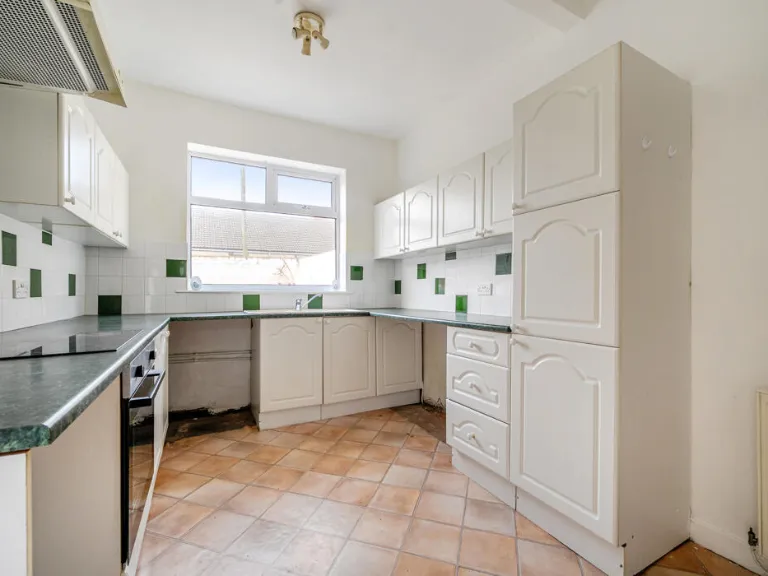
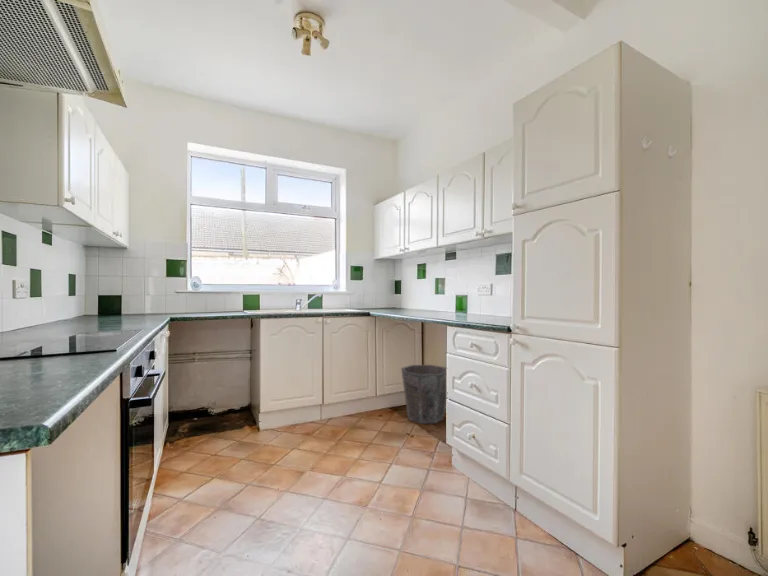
+ waste bin (425, 393)
